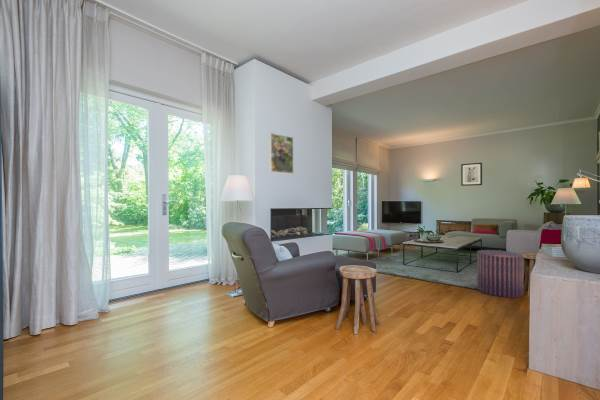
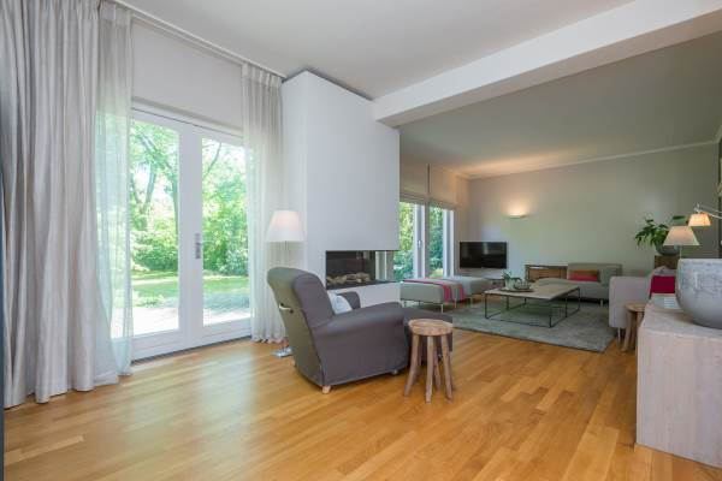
- pouf (499, 272)
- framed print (281, 154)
- wall art (471, 174)
